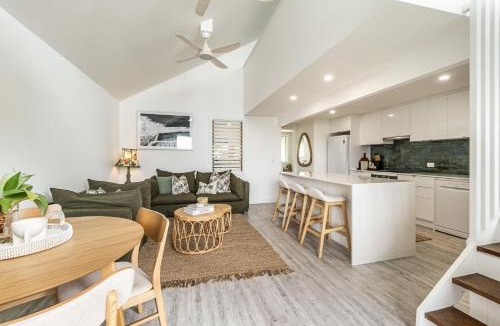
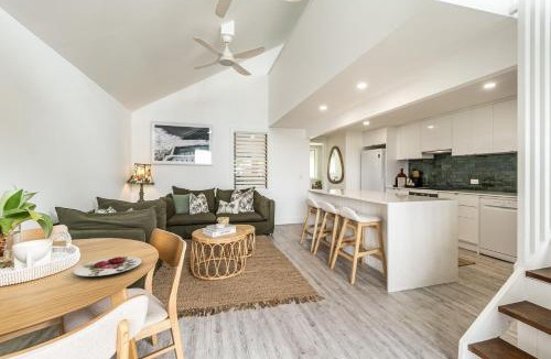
+ plate (109, 264)
